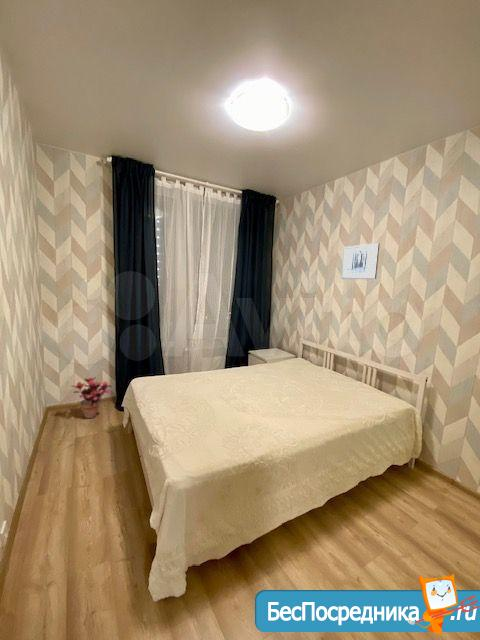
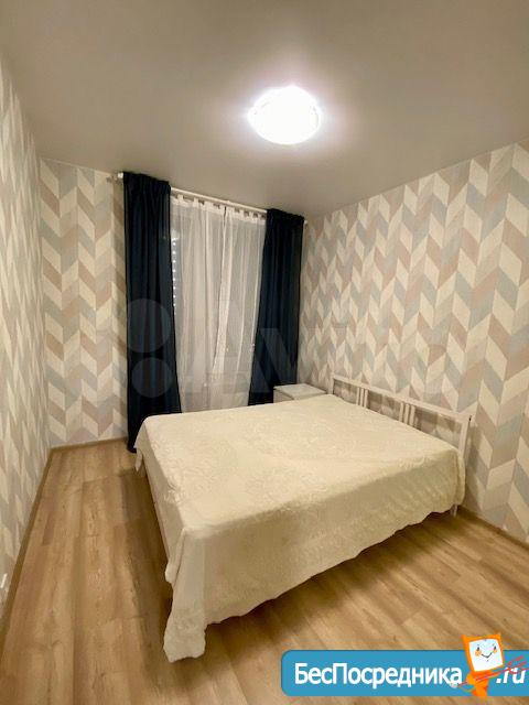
- wall art (359, 262)
- potted plant (93, 398)
